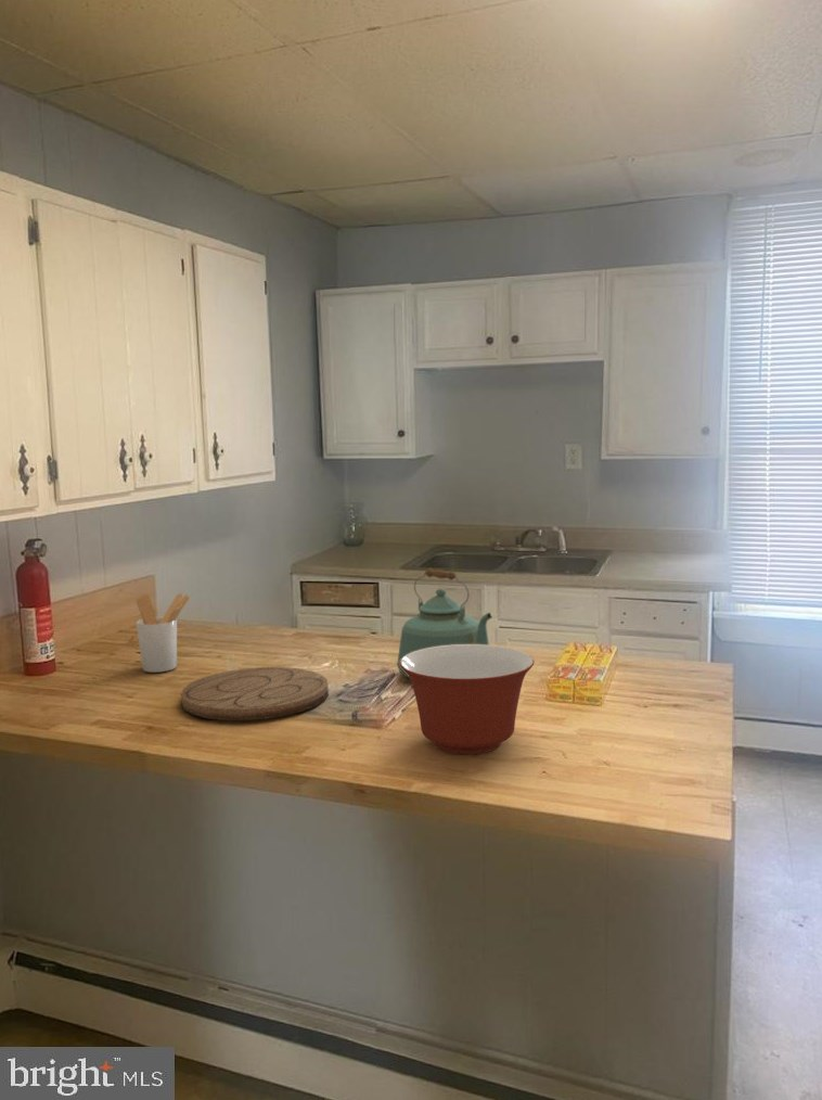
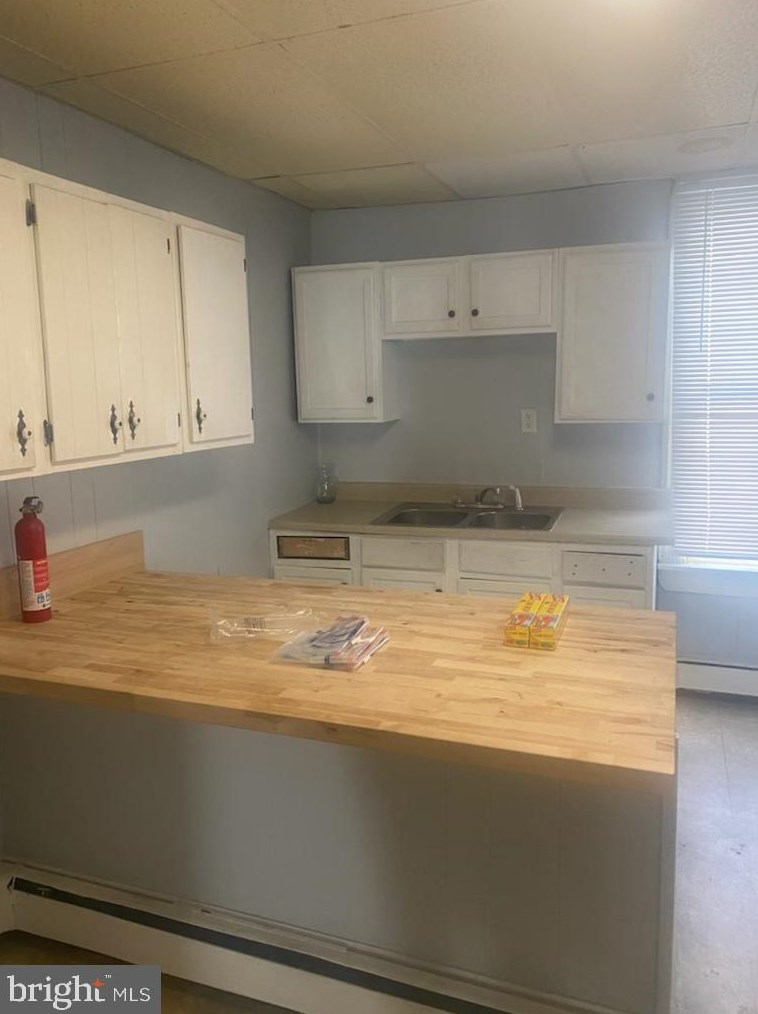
- cutting board (256, 691)
- mixing bowl (466, 701)
- kettle (448, 623)
- utensil holder (166, 630)
